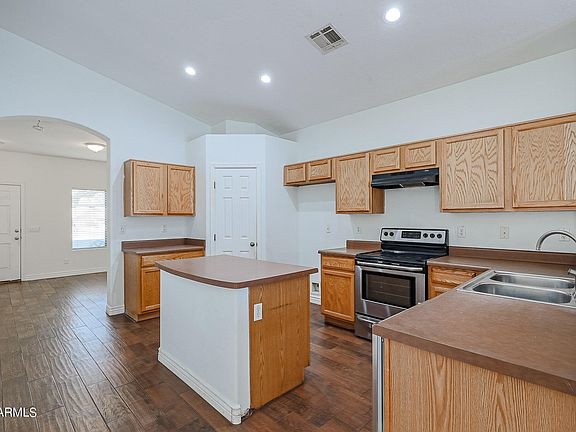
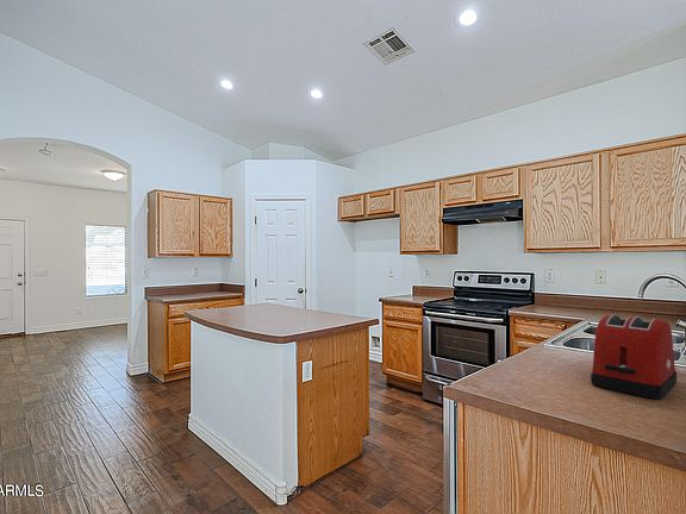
+ toaster (634, 349)
